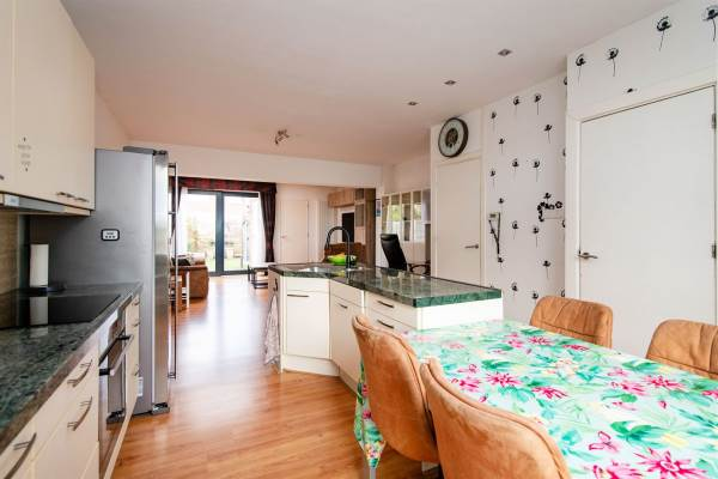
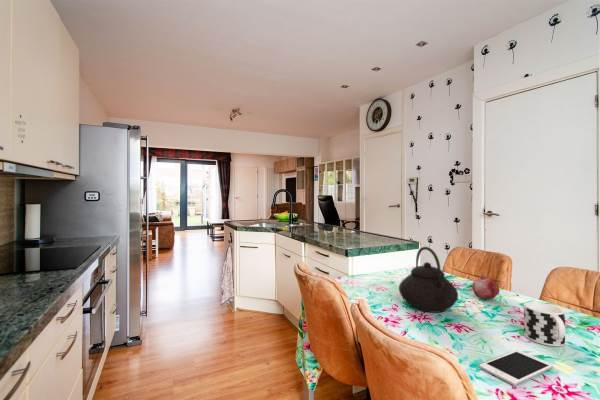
+ cell phone (516, 366)
+ fruit (485, 285)
+ teapot (430, 278)
+ cup (547, 325)
